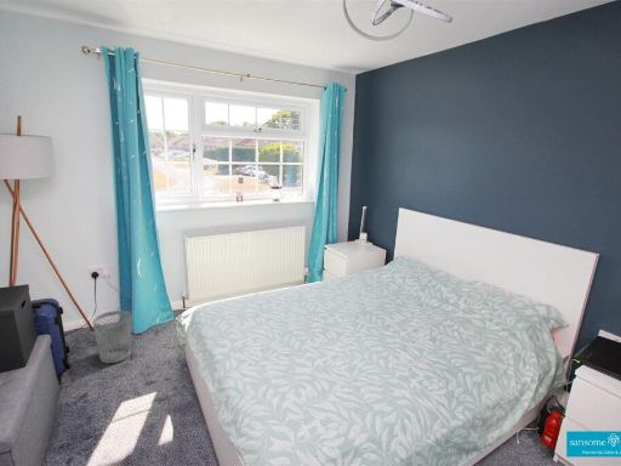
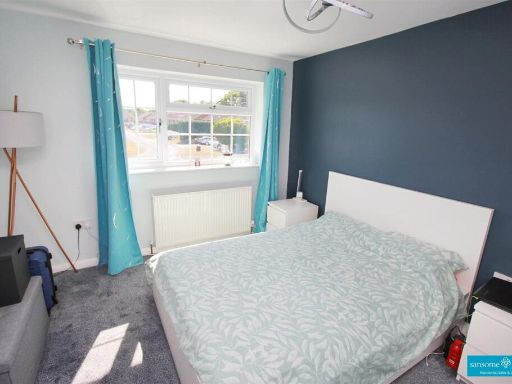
- wastebasket (114, 336)
